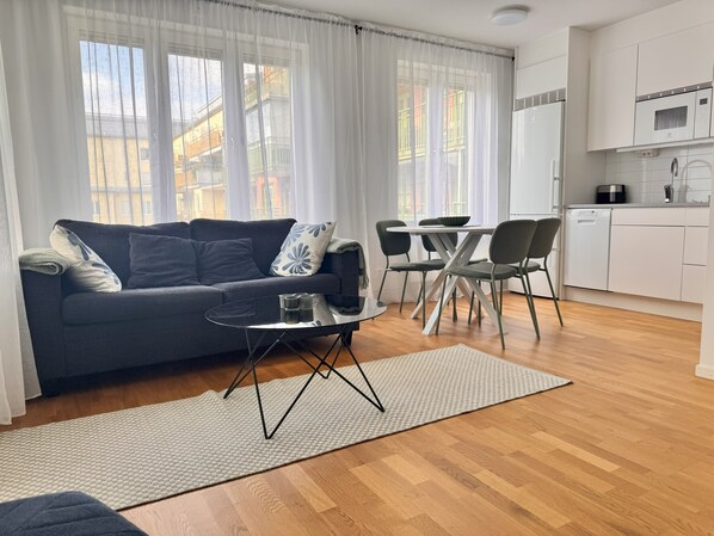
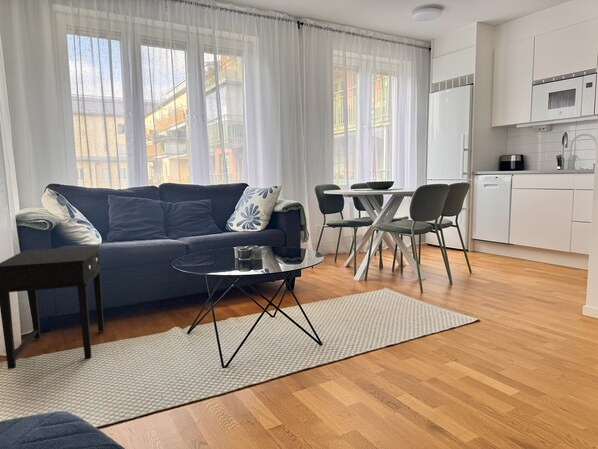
+ side table (58, 287)
